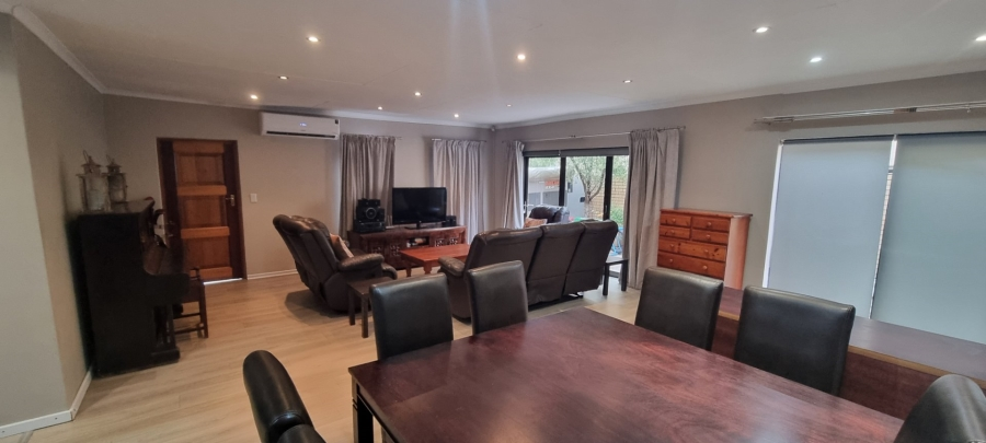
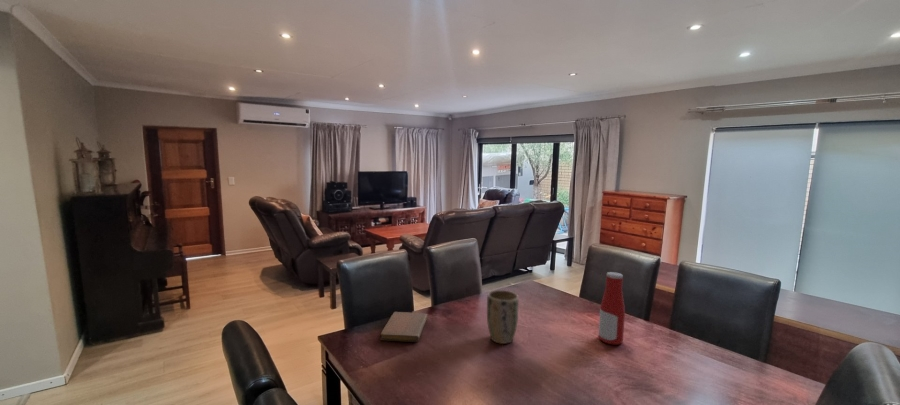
+ plant pot (502, 317)
+ bottle (612, 307)
+ notebook (405, 325)
